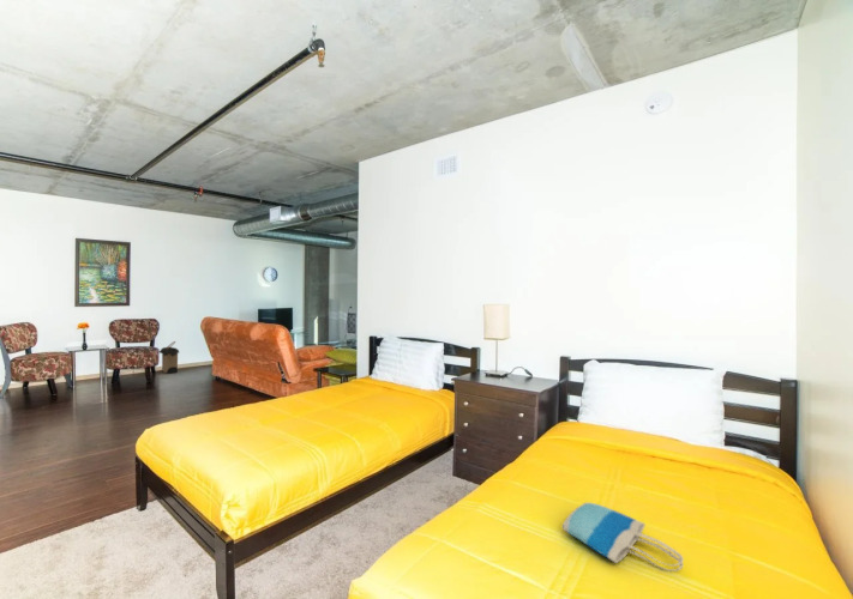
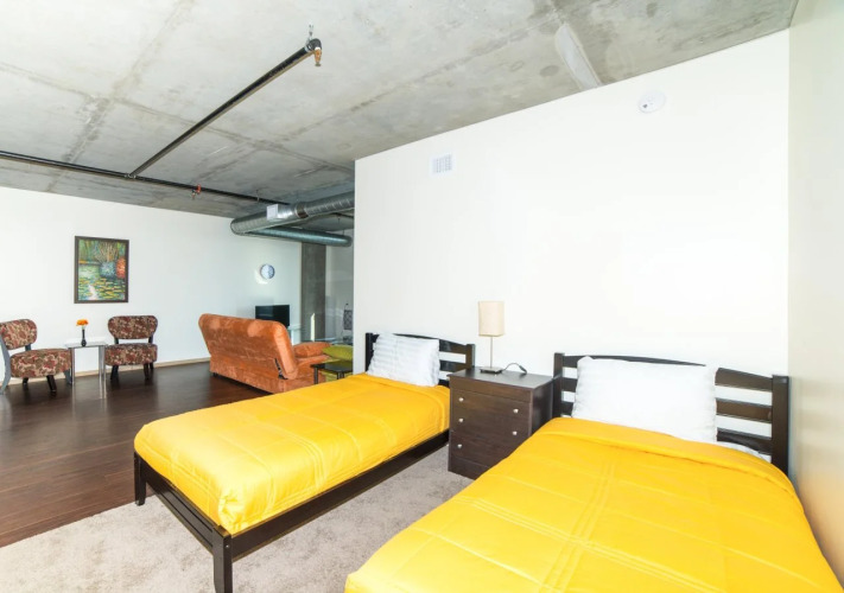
- laundry hamper (168, 356)
- tote bag (621, 536)
